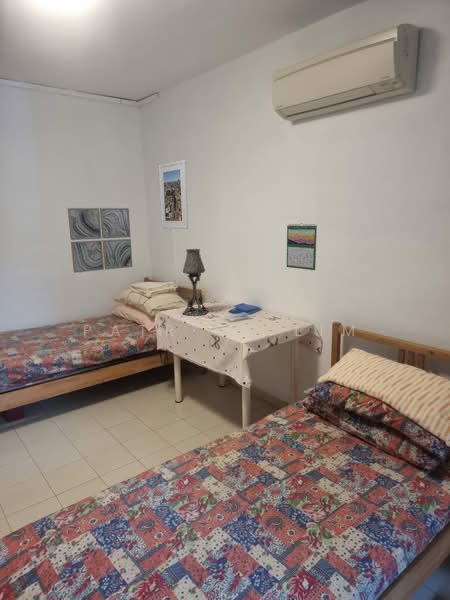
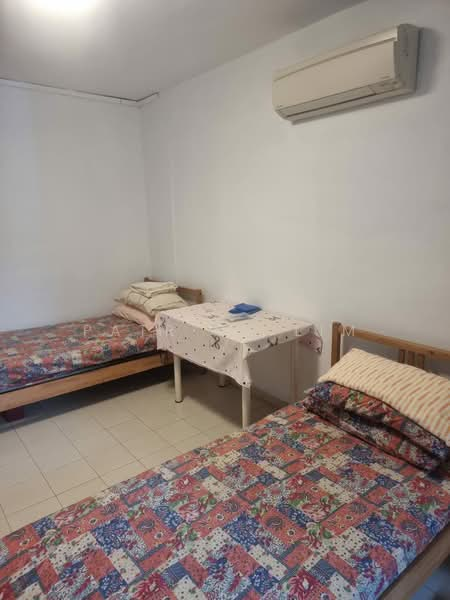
- table lamp (194, 281)
- wall art (101, 238)
- calendar (301, 246)
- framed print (172, 196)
